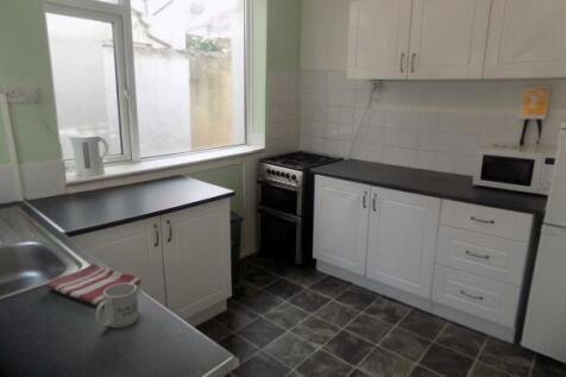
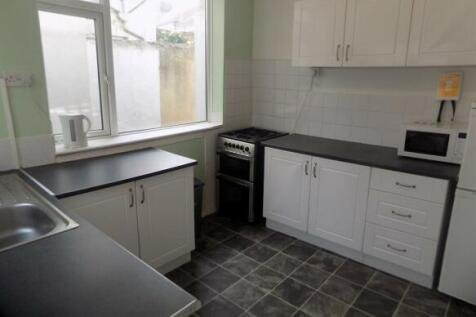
- mug (115, 307)
- dish towel (95, 283)
